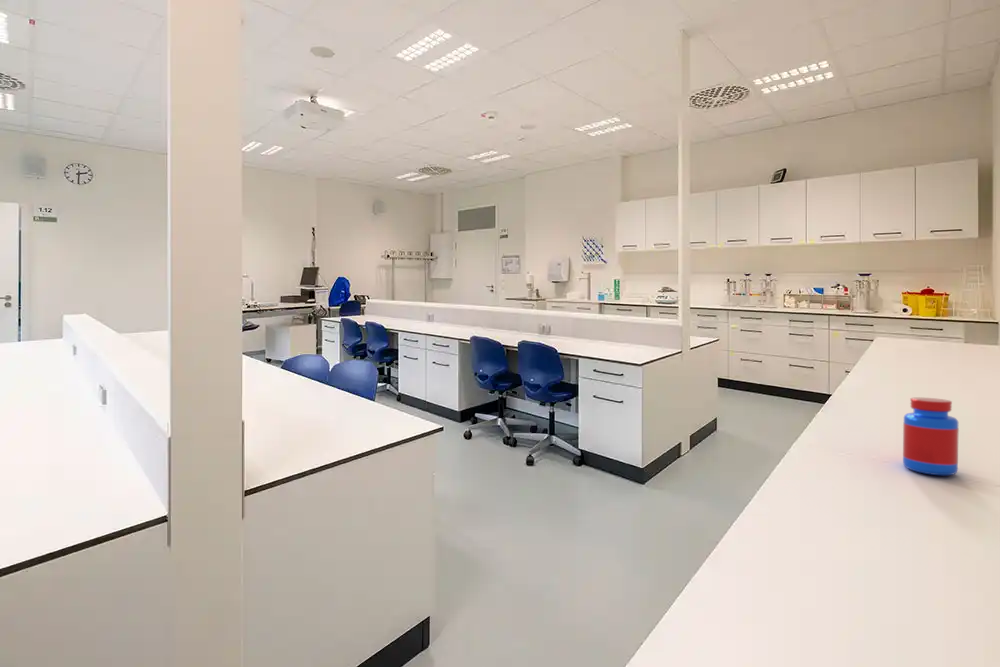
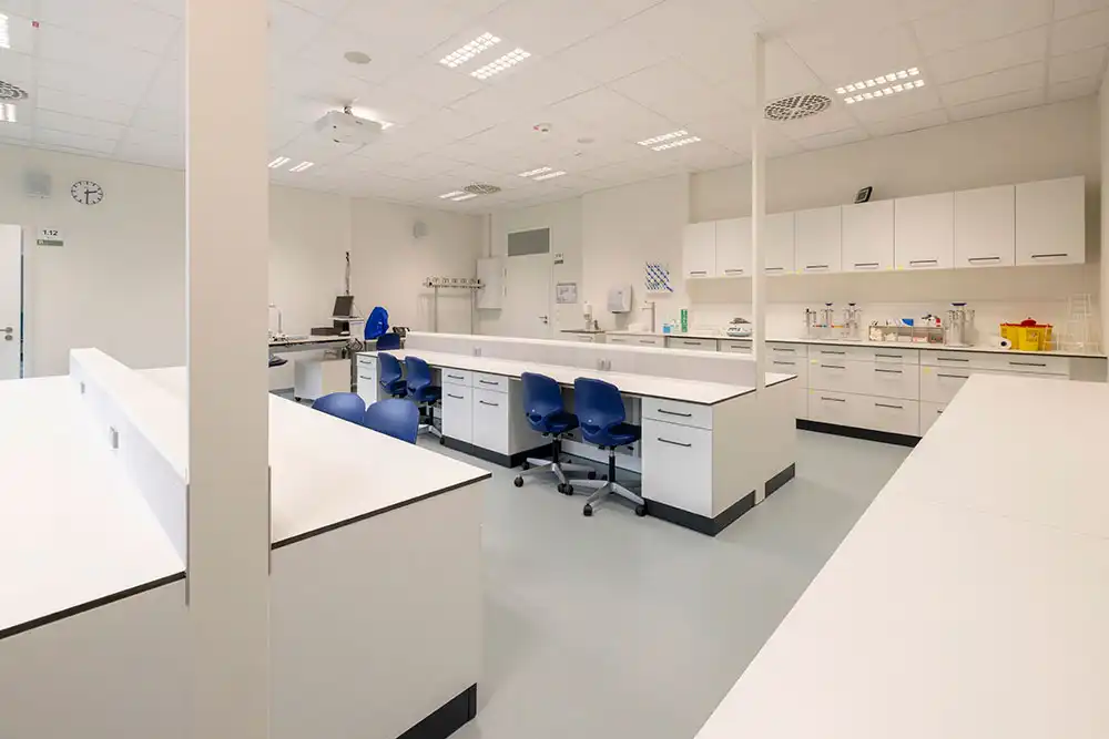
- jar (930, 435)
